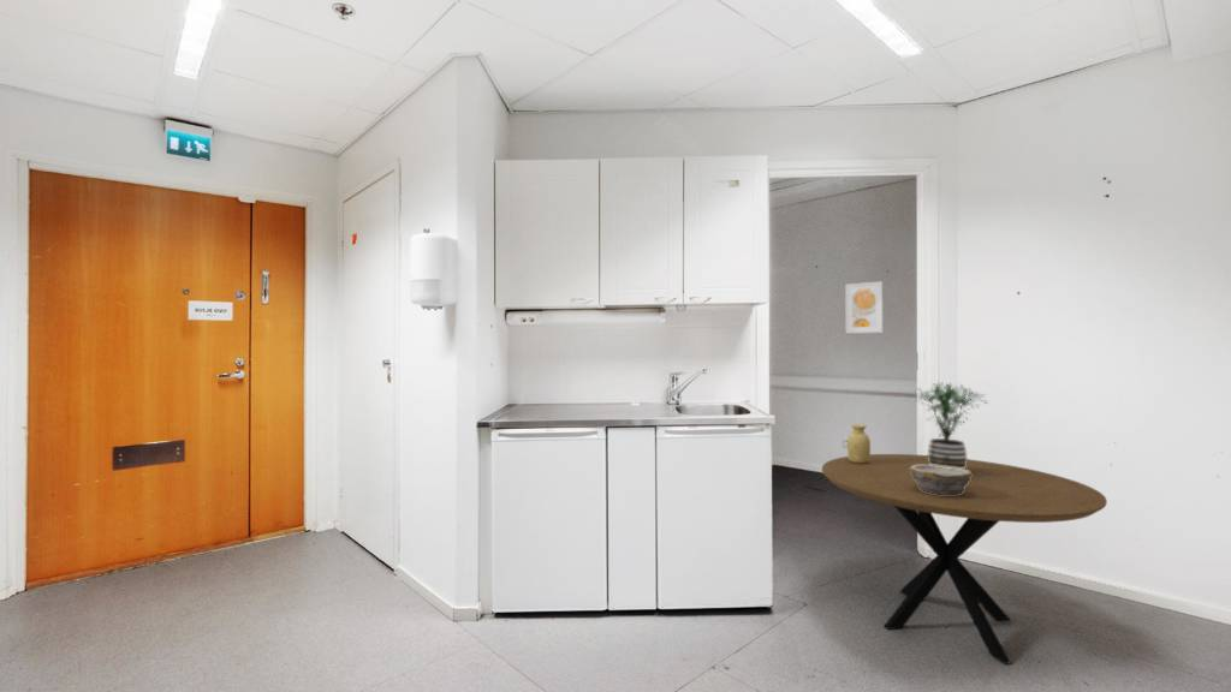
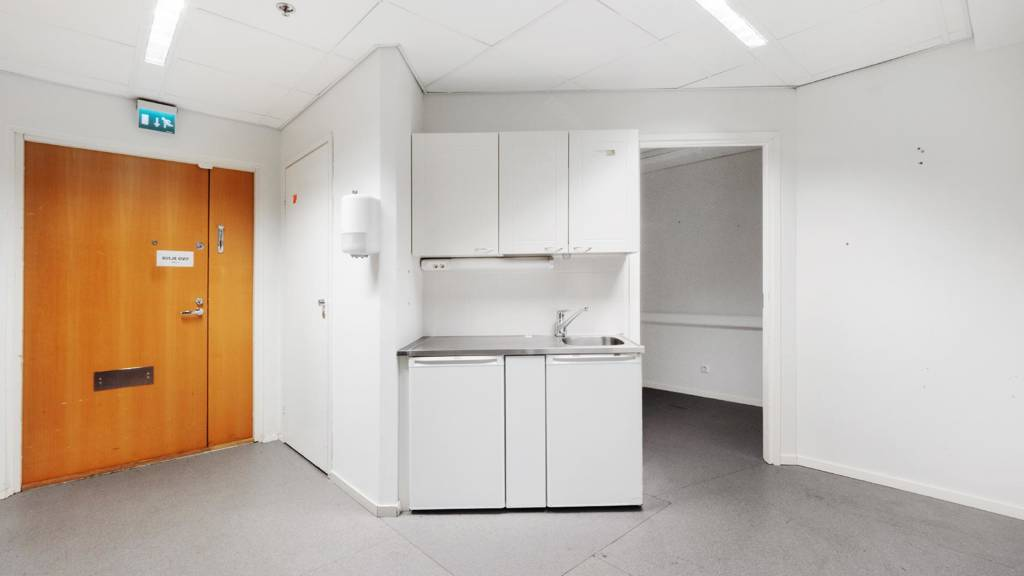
- potted plant (947, 426)
- vase (858, 443)
- dining table (946, 549)
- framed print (863, 308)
- bowl (939, 479)
